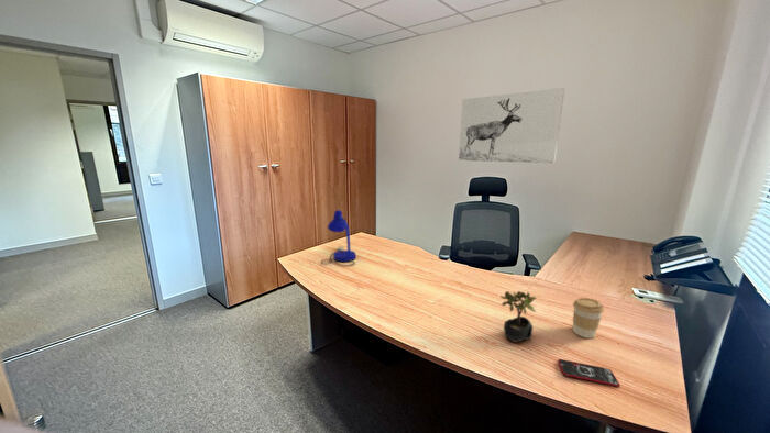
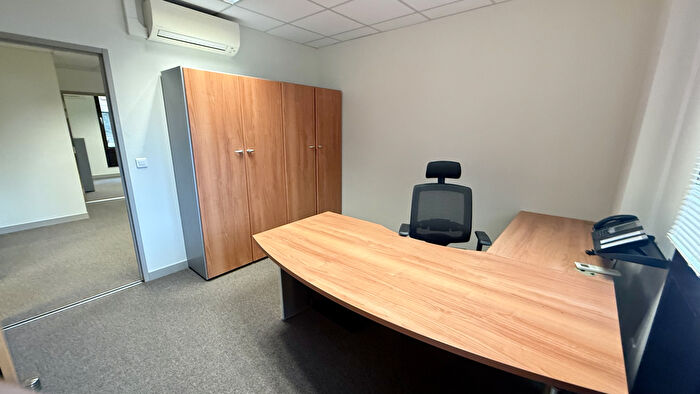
- coffee cup (585, 317)
- wall art (505, 129)
- smartphone (586, 371)
- succulent plant (519, 314)
- desk lamp (337, 231)
